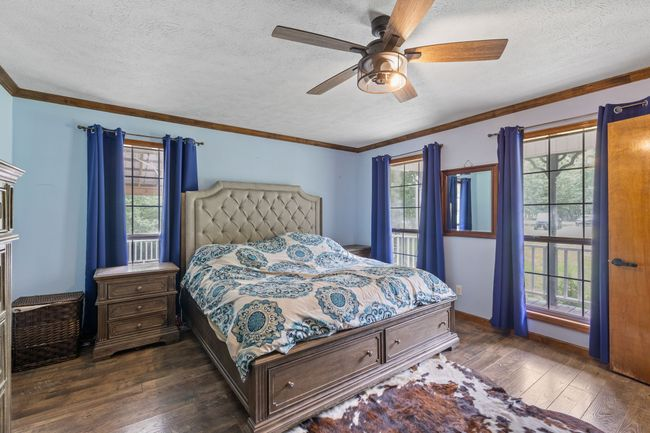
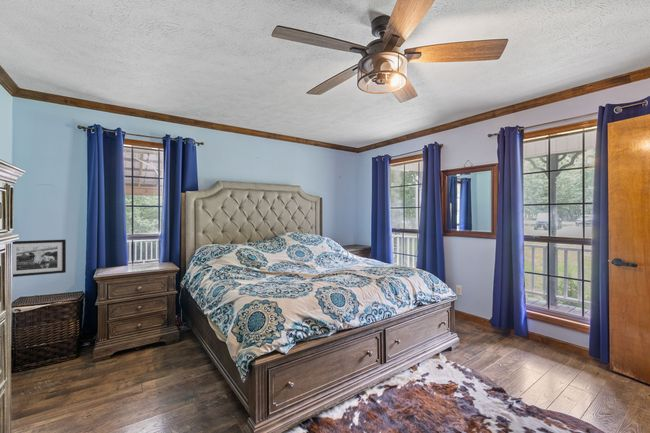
+ picture frame (37, 257)
